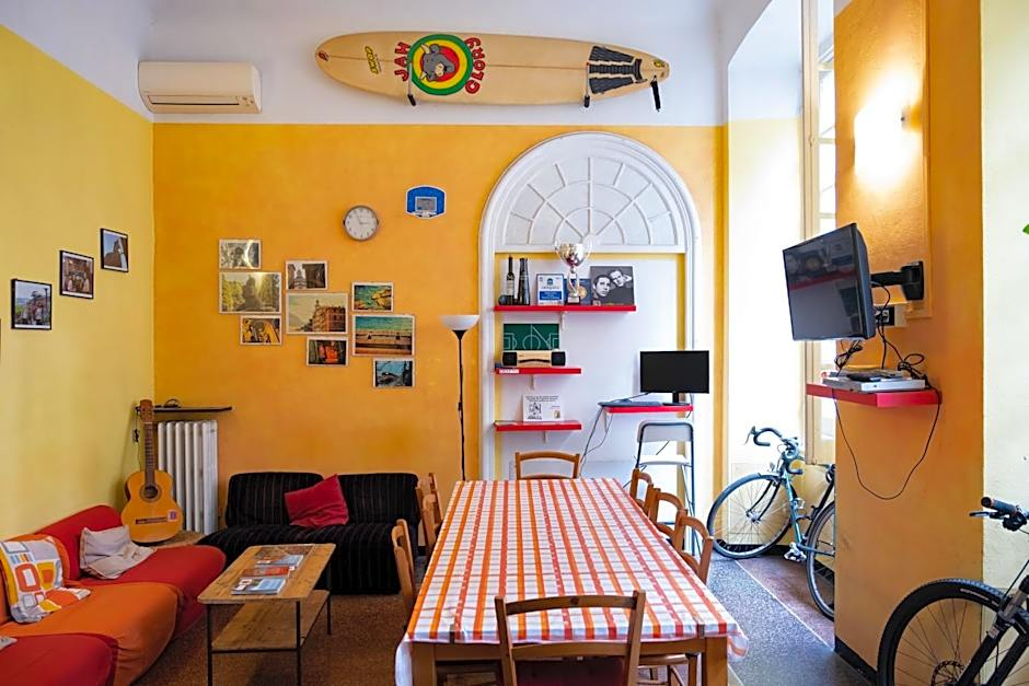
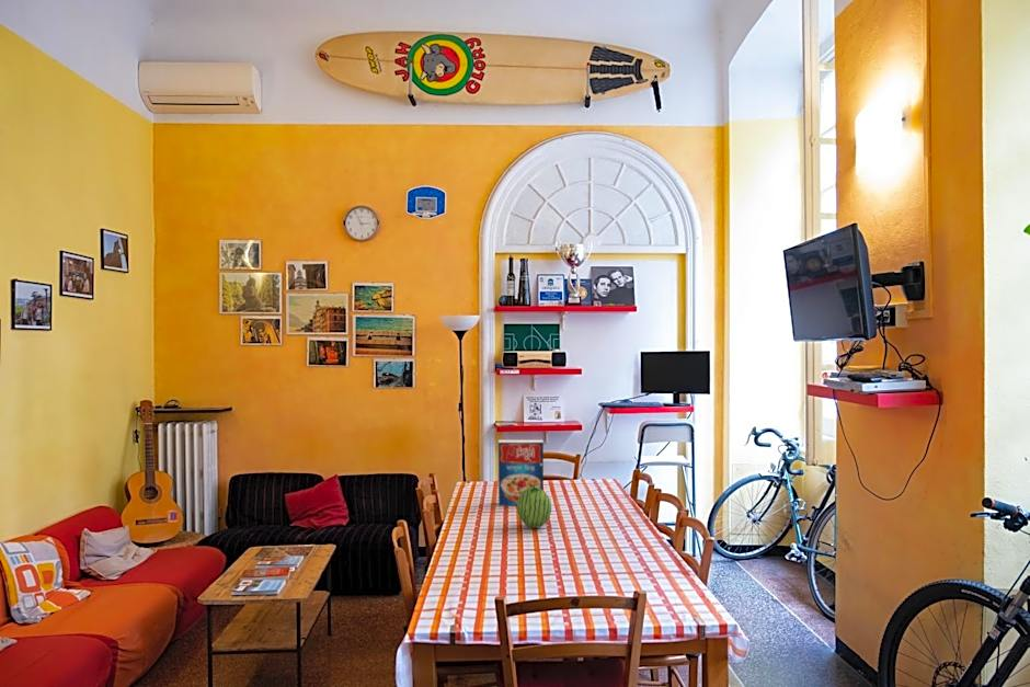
+ fruit (534, 504)
+ cereal box (520, 472)
